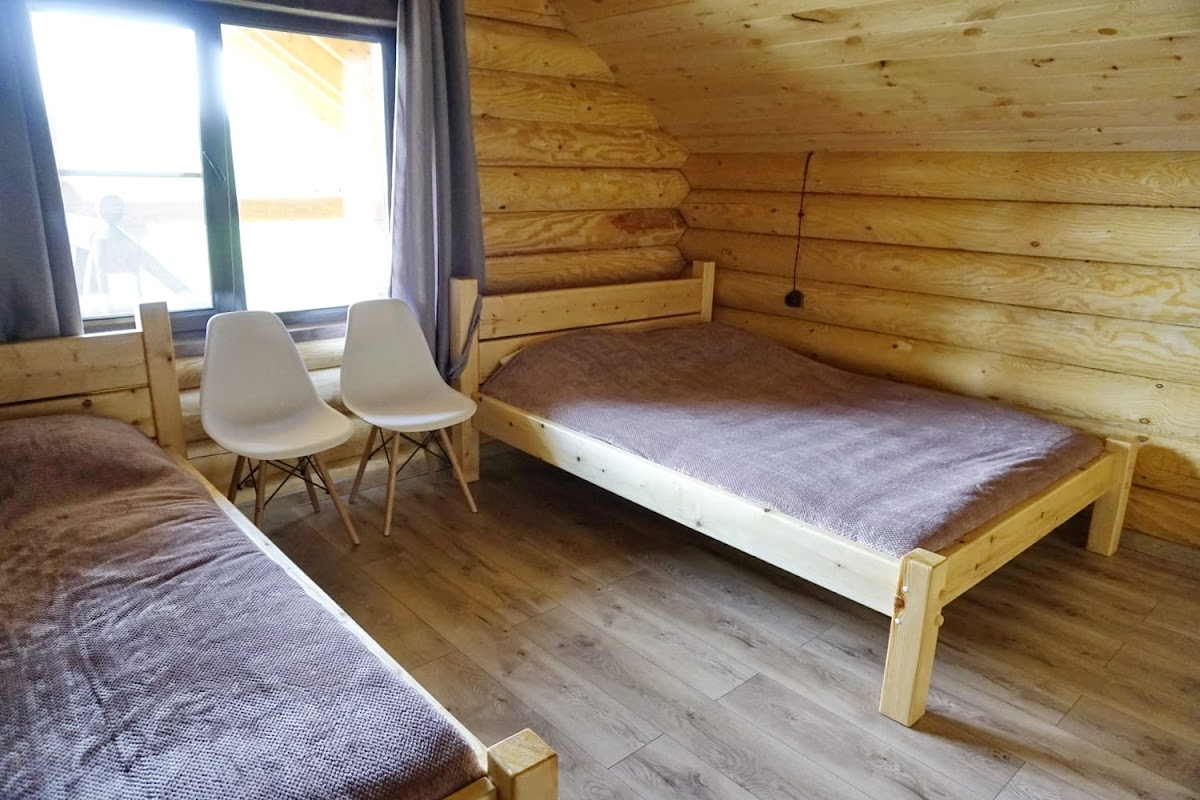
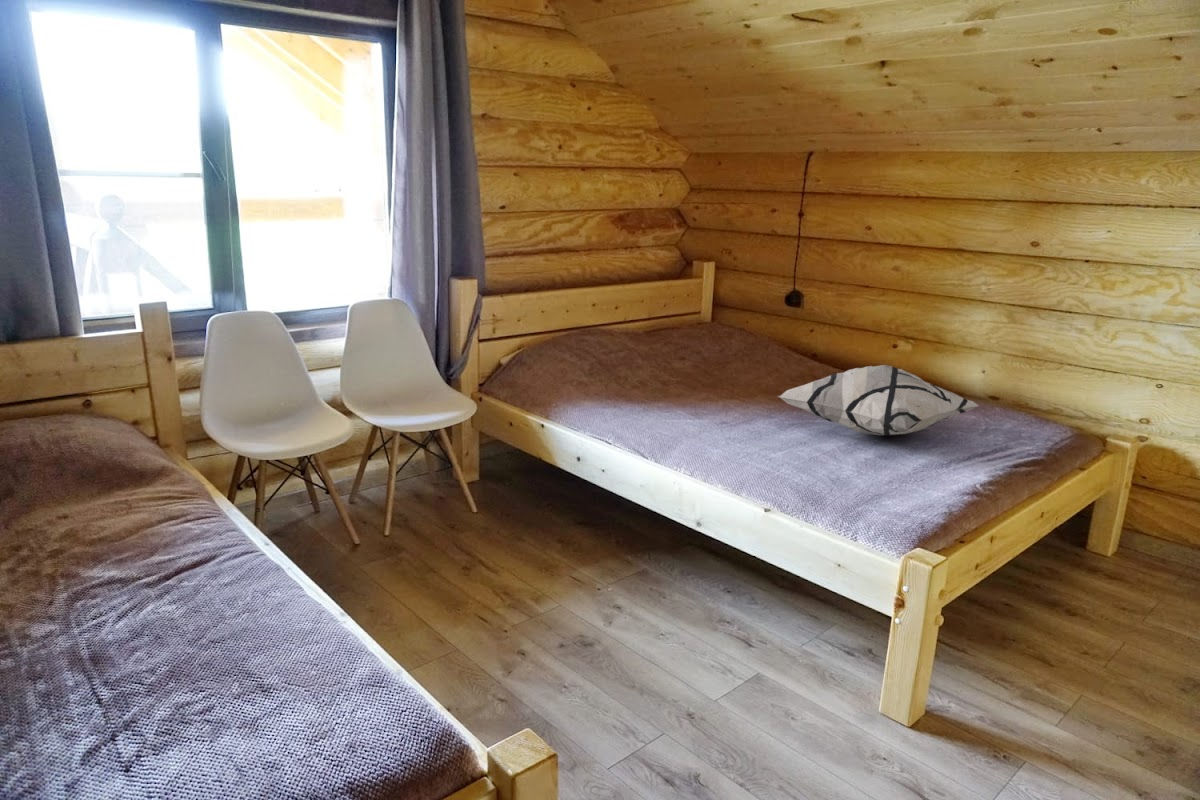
+ decorative pillow (877, 401)
